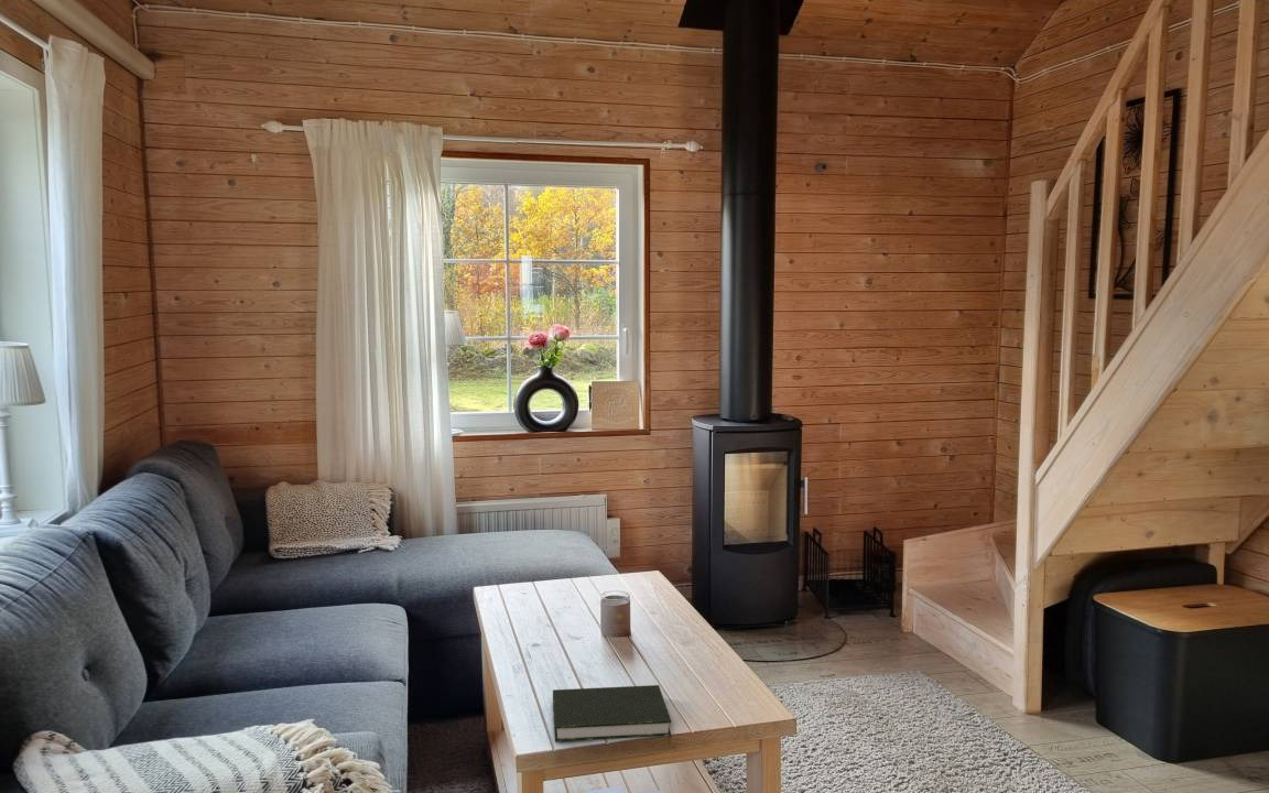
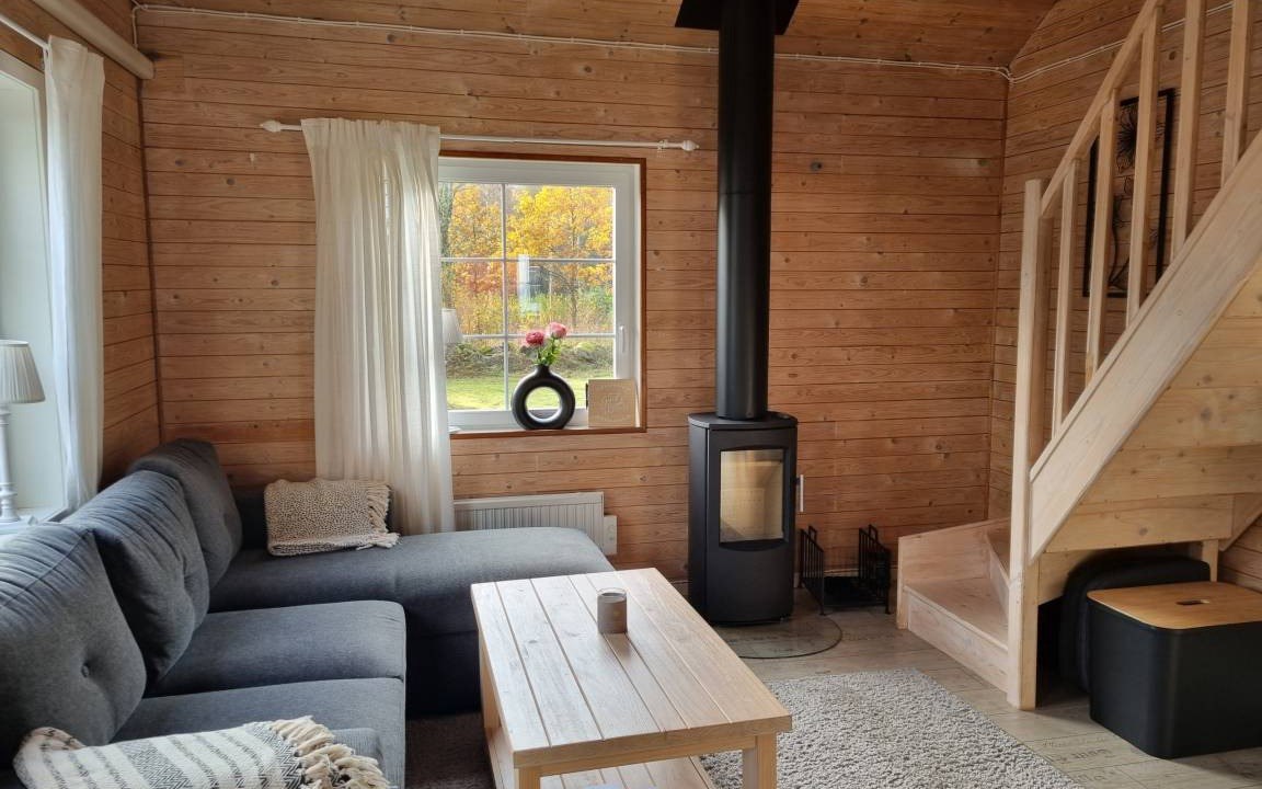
- book (609, 711)
